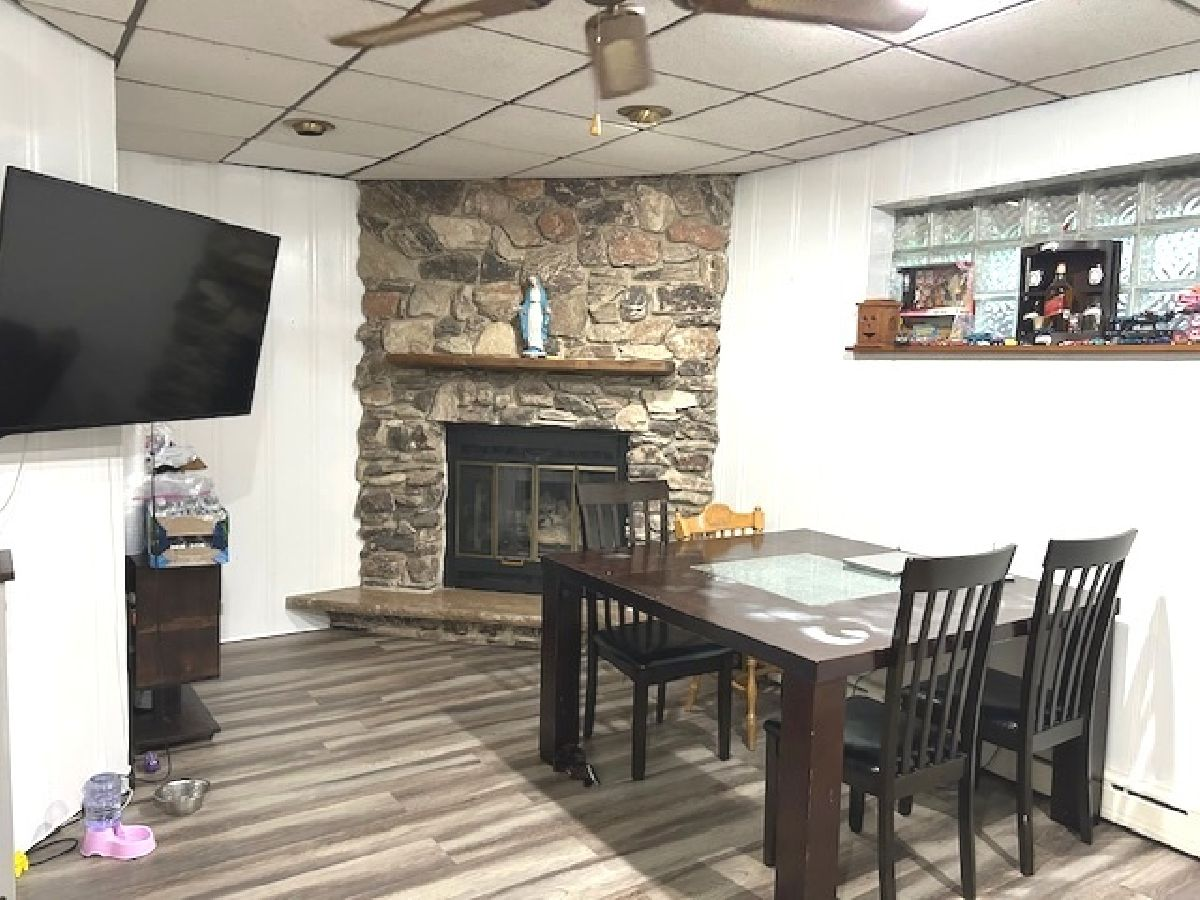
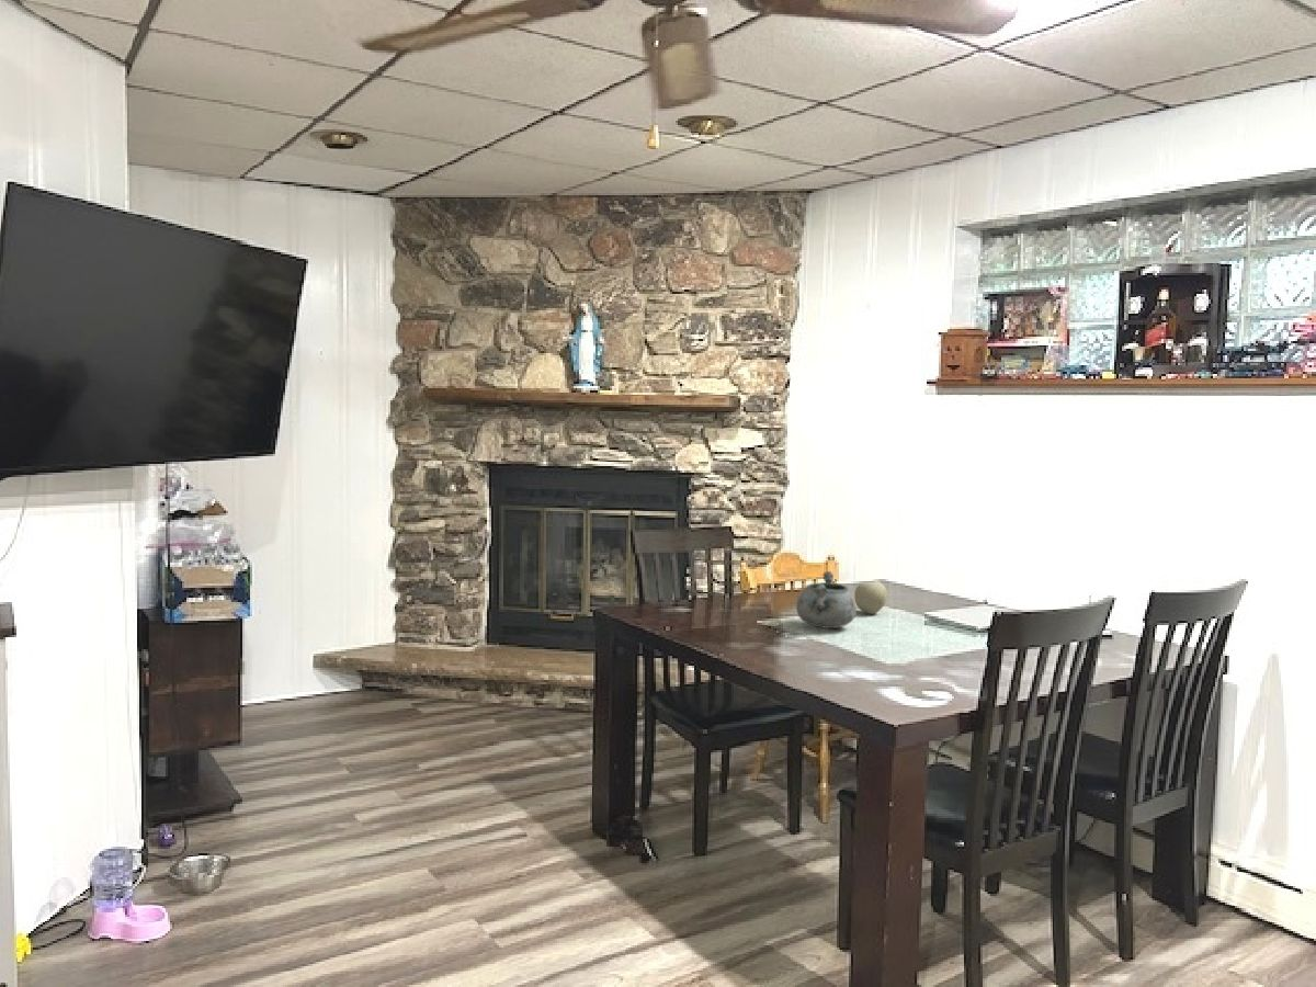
+ fruit (871, 597)
+ decorative bowl (826, 601)
